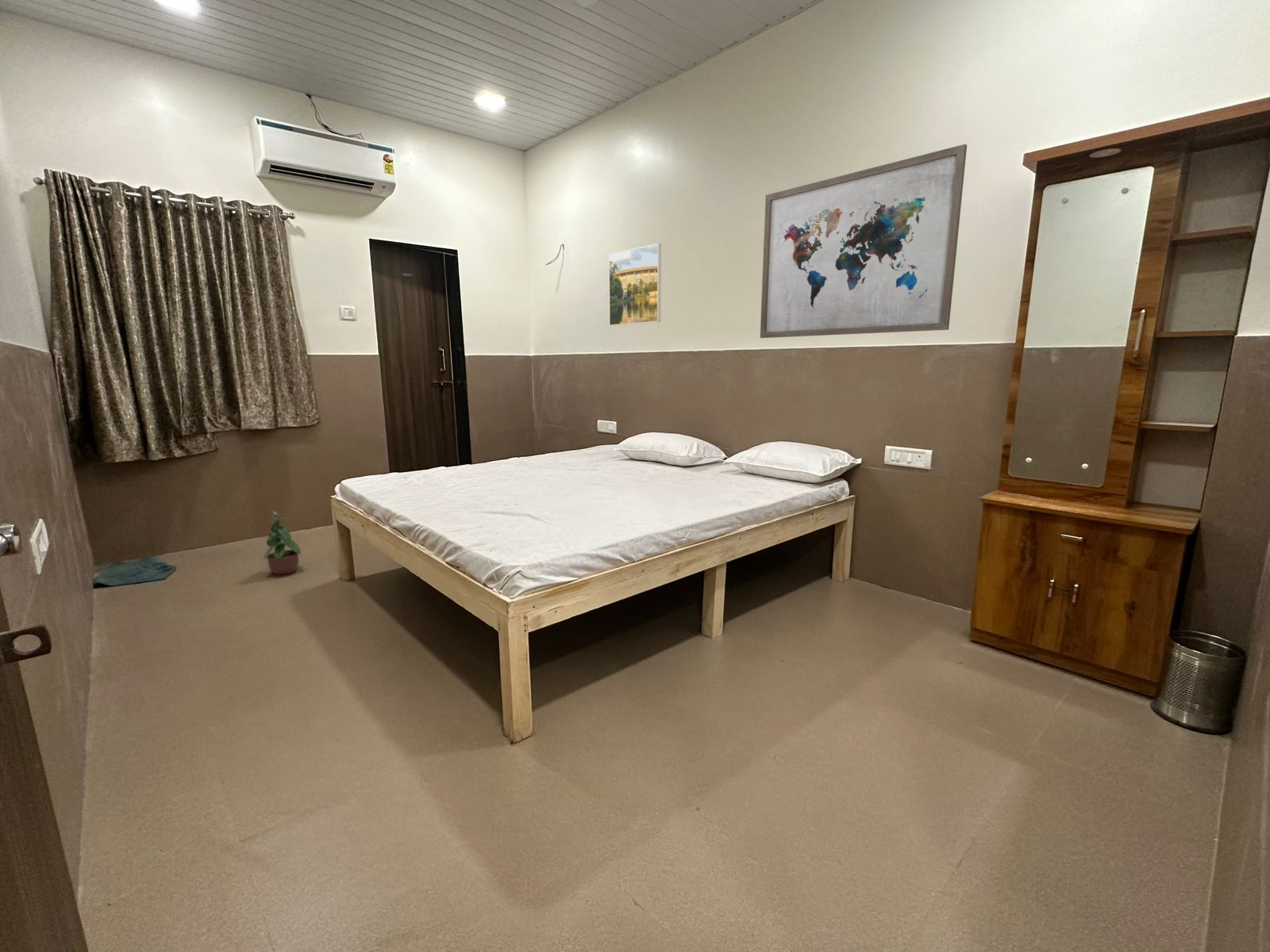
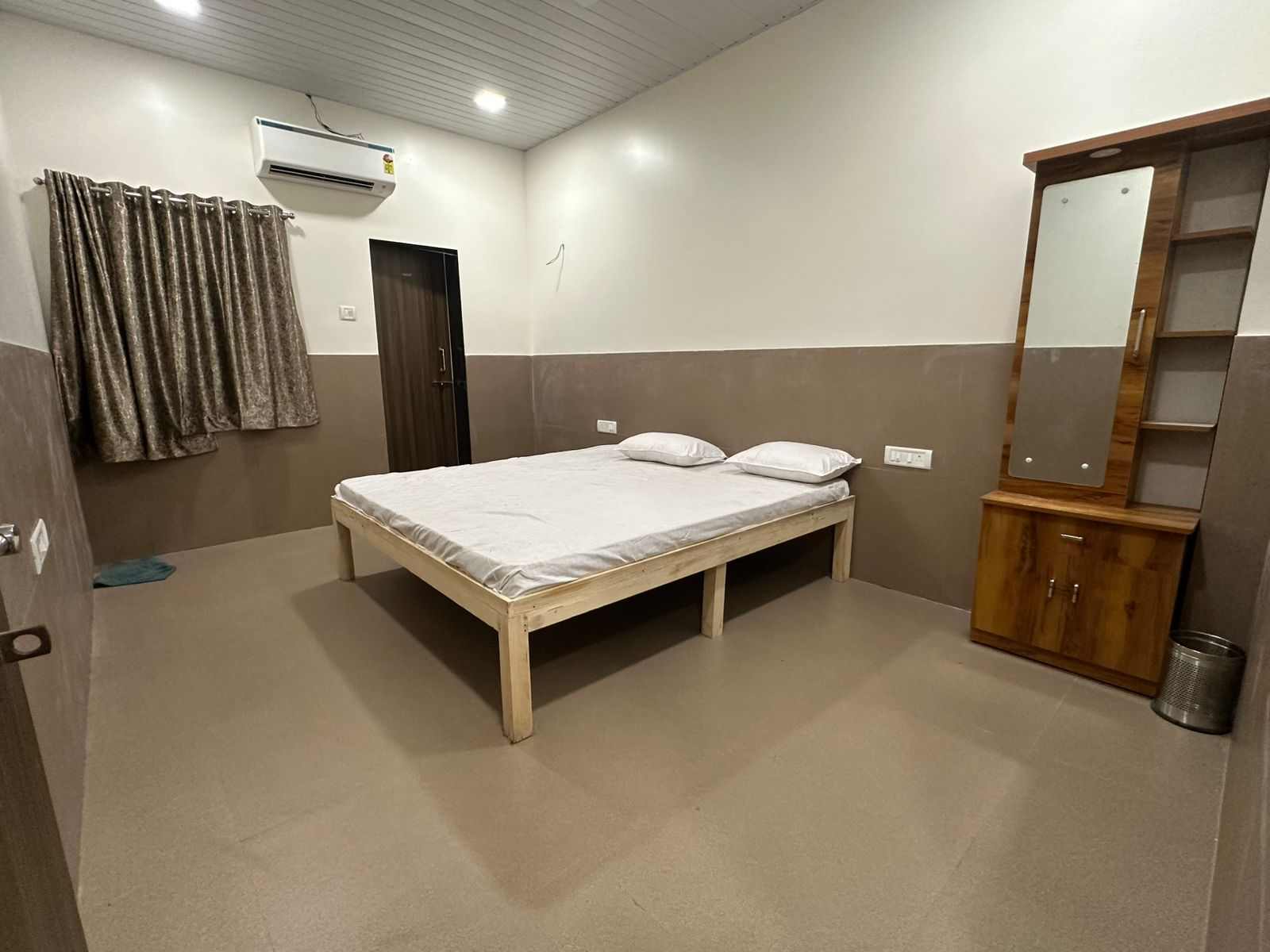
- wall art (848, 255)
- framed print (633, 286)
- potted plant (280, 541)
